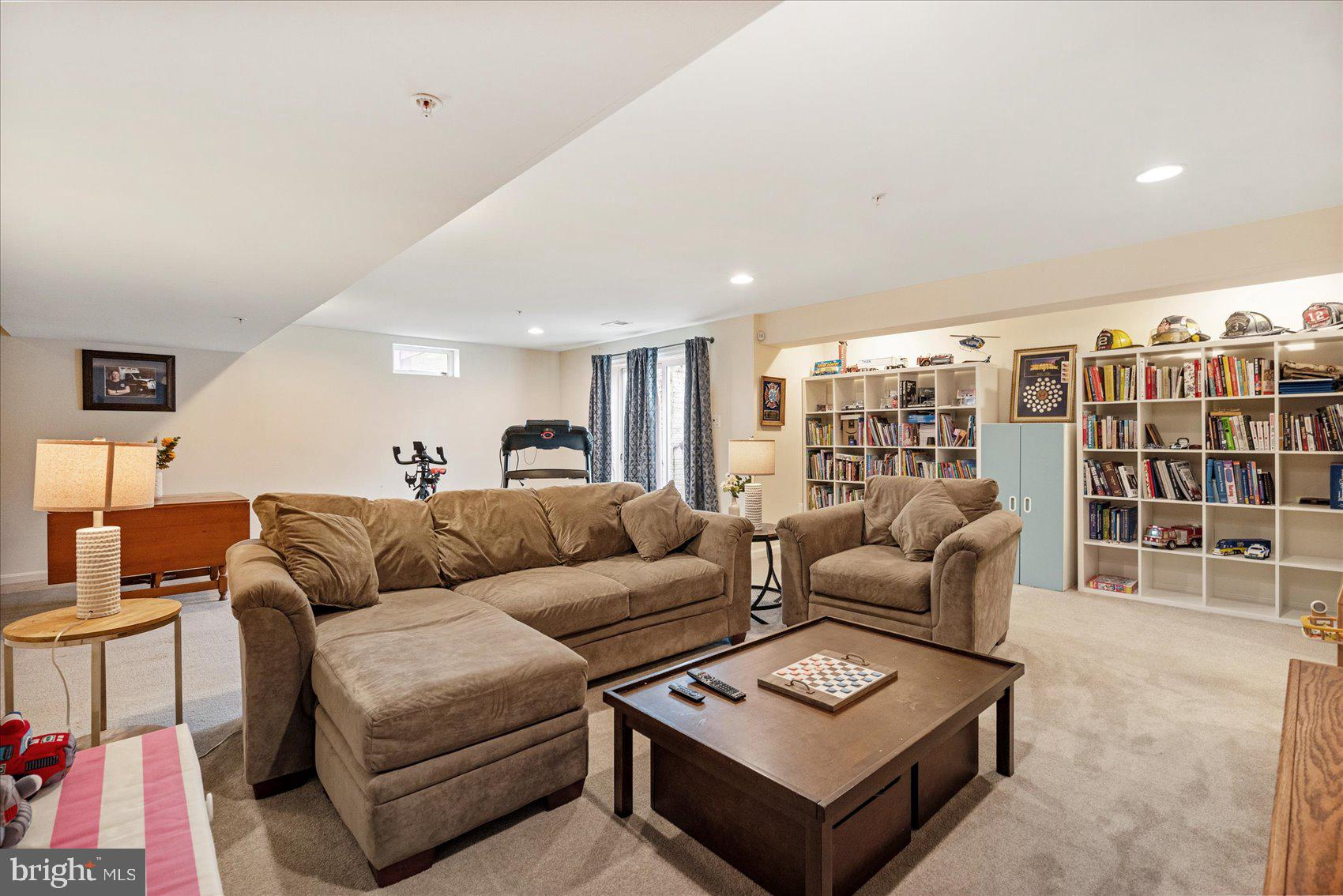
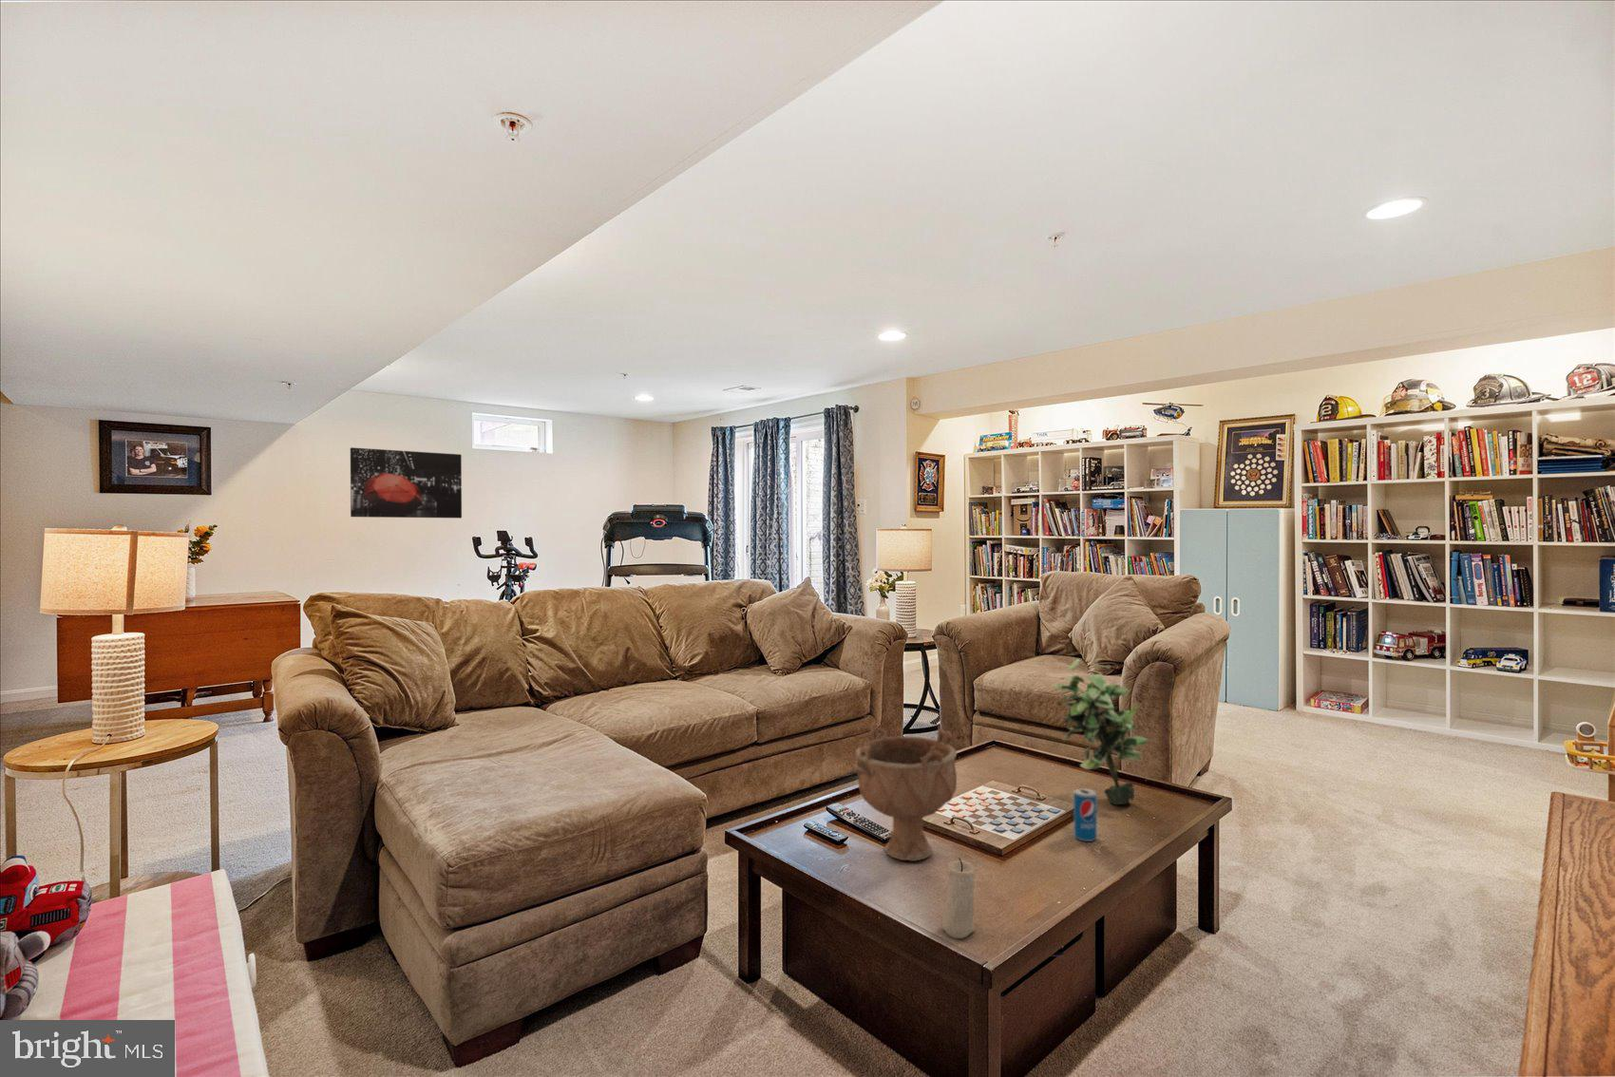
+ candle (957, 893)
+ potted plant (1099, 732)
+ wall art (408, 484)
+ decorative bowl (906, 792)
+ beverage can (1085, 814)
